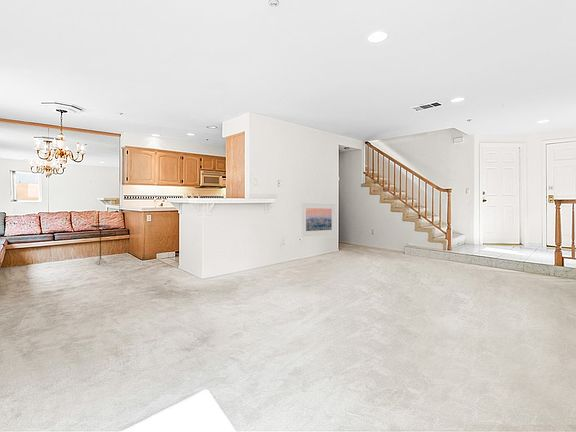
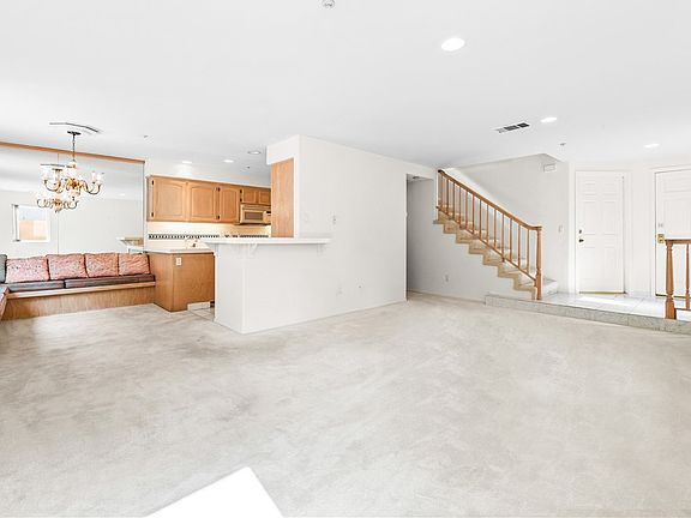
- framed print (319, 219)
- side table (100, 244)
